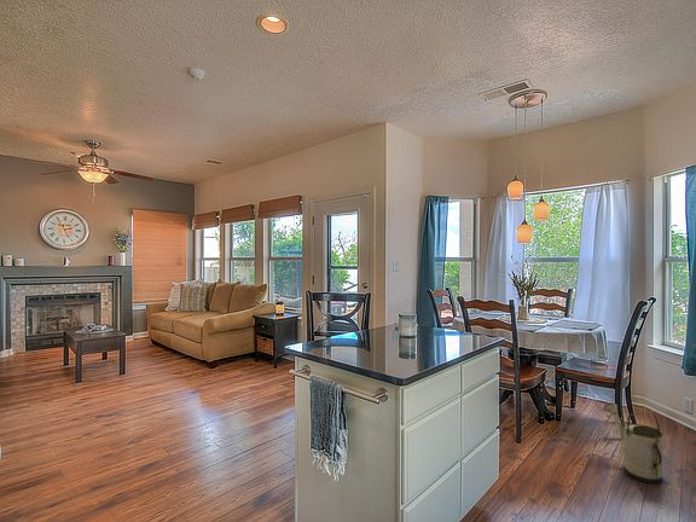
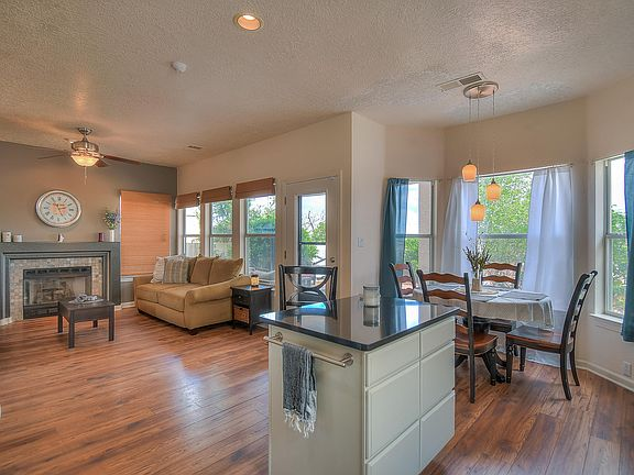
- watering can (632, 437)
